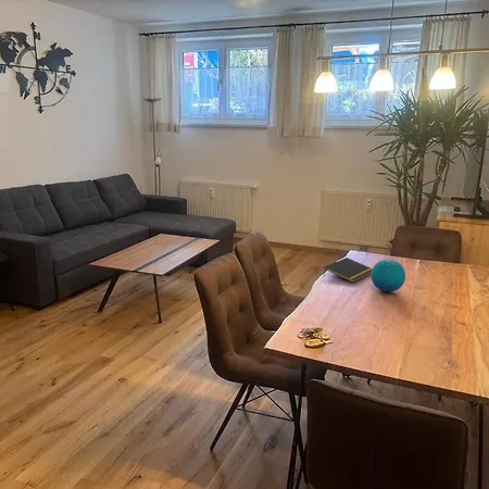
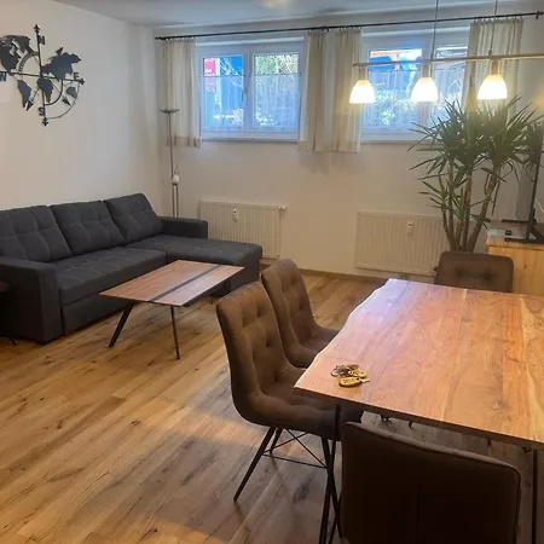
- notepad (349, 268)
- decorative orb (388, 275)
